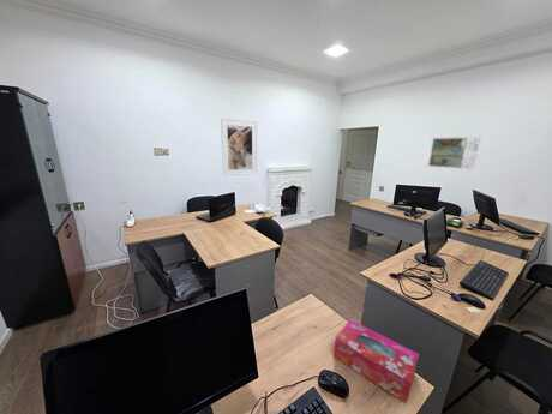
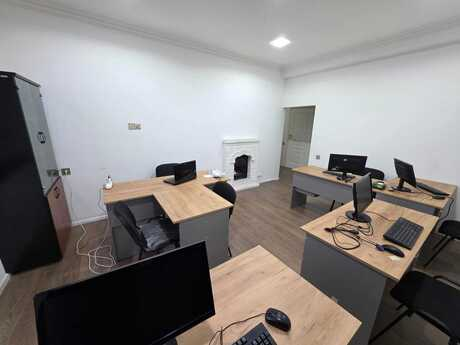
- map (451, 152)
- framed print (240, 148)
- tissue box (373, 355)
